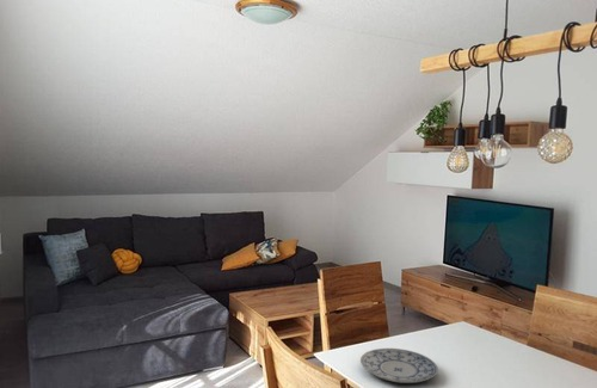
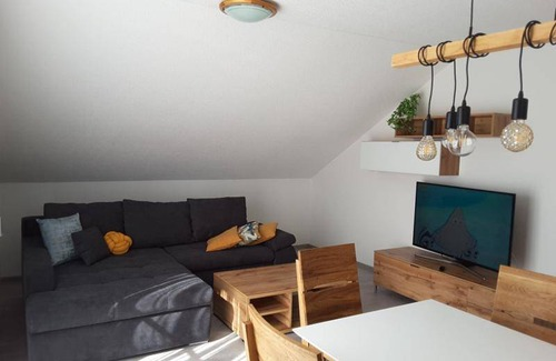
- plate (398, 367)
